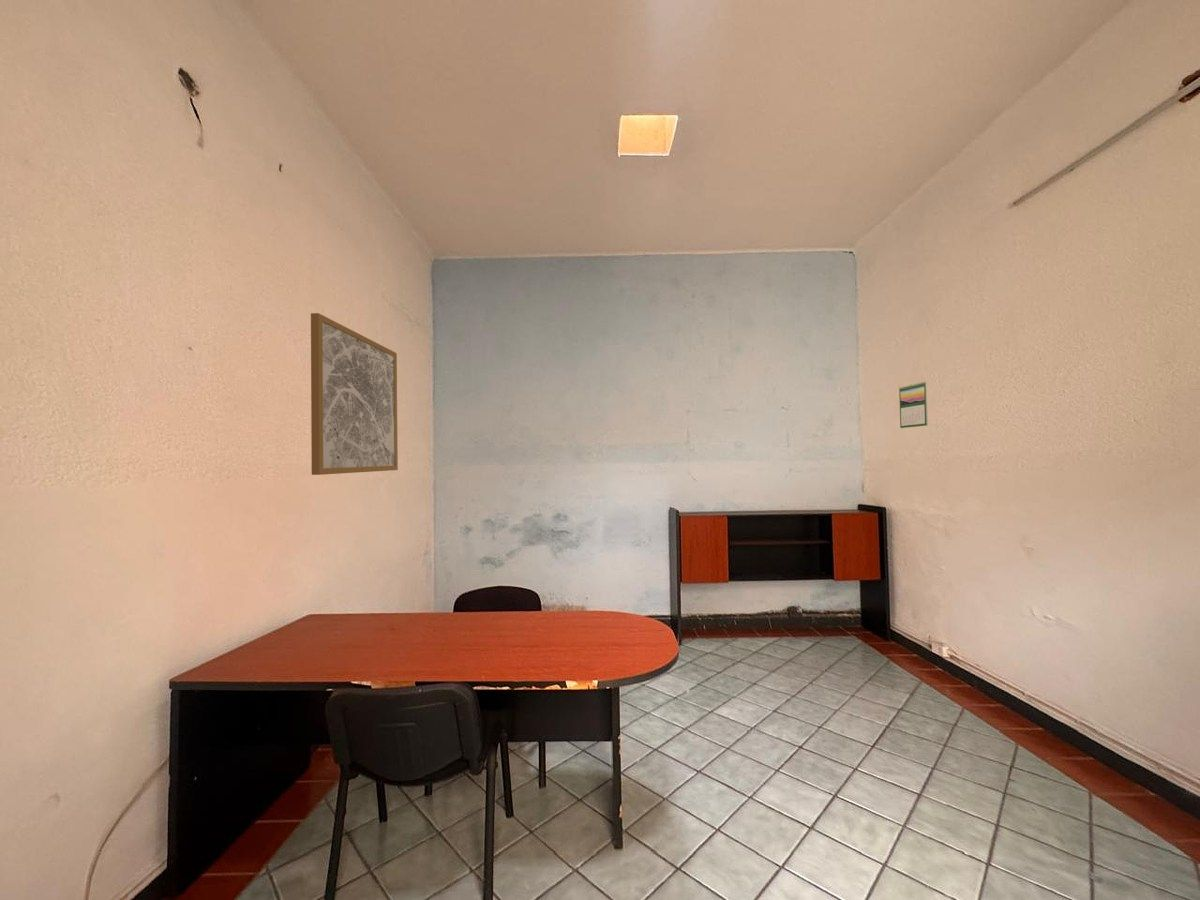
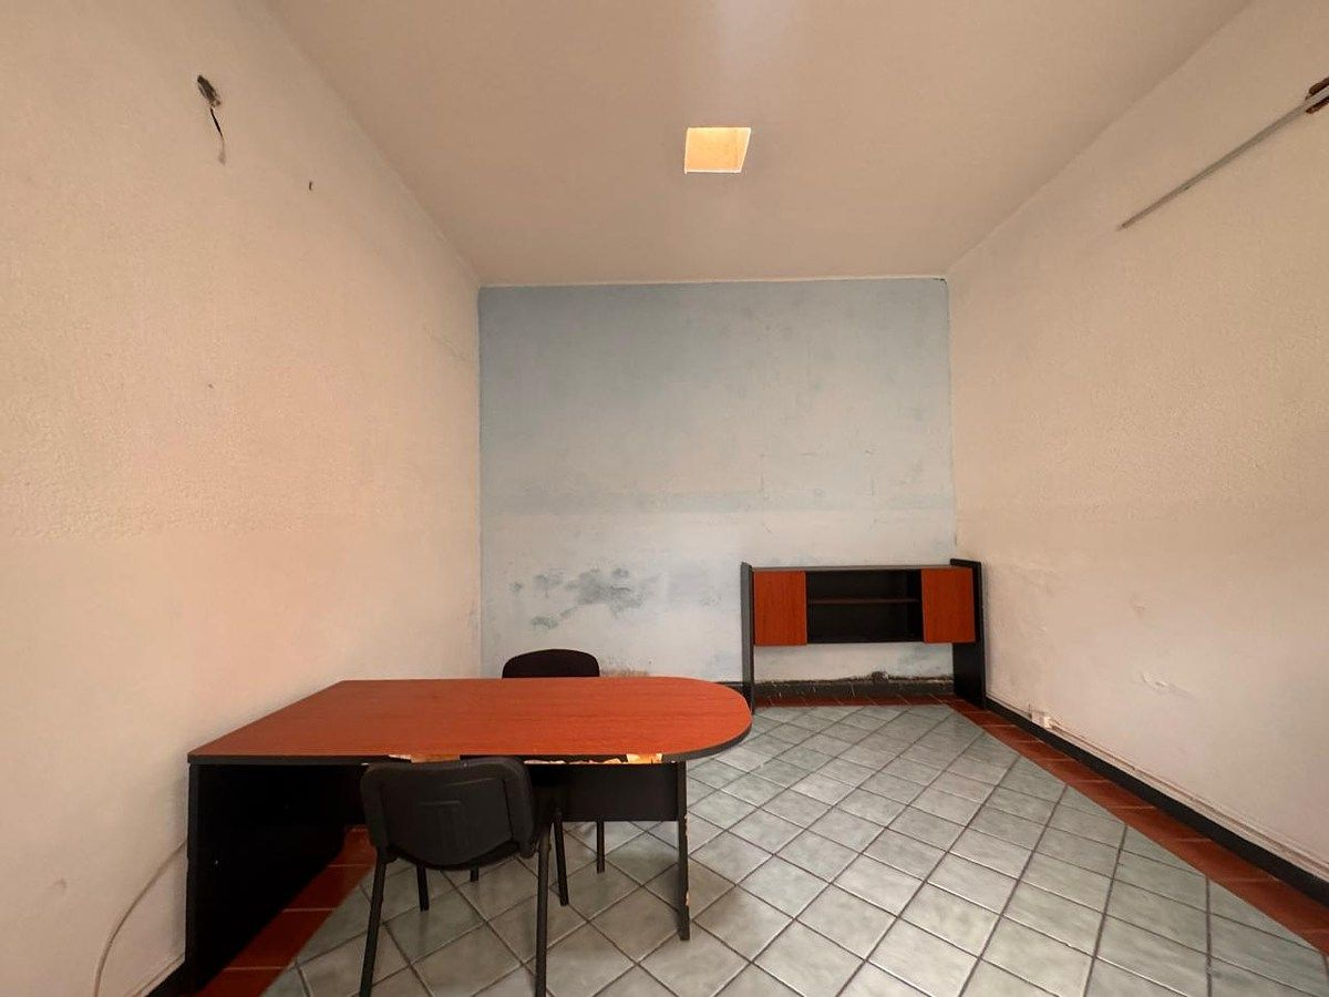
- calendar (912, 405)
- wall art (361, 404)
